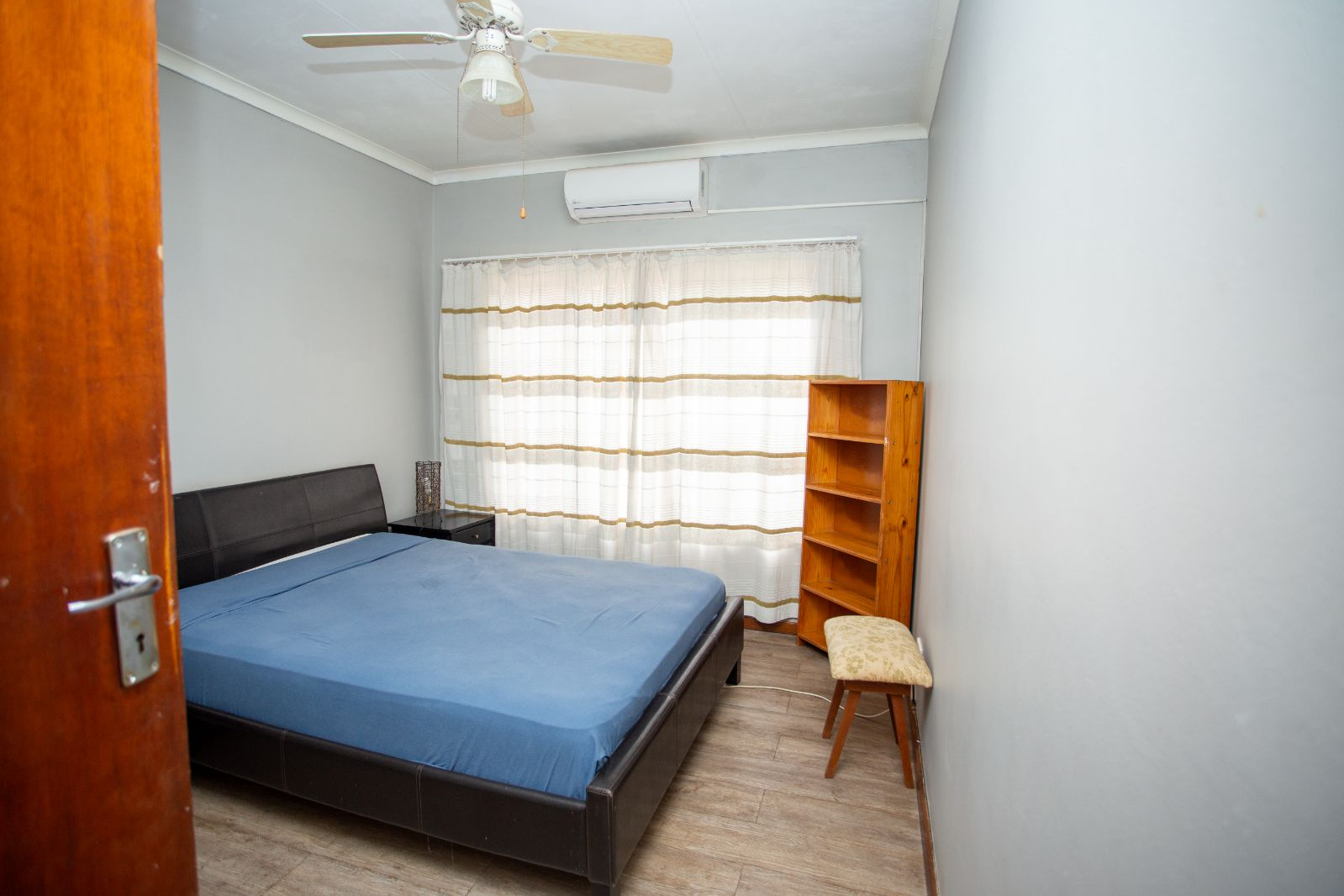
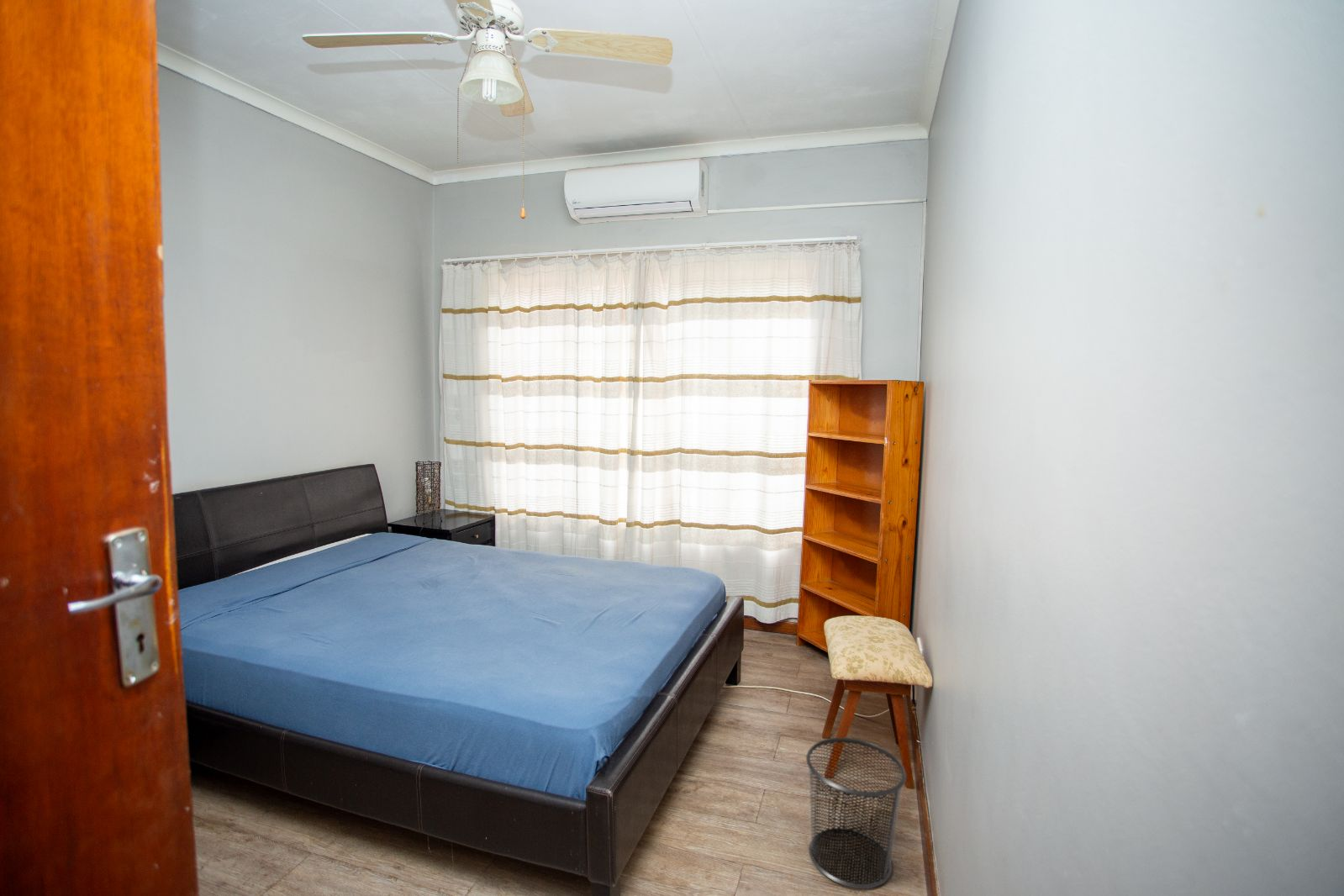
+ waste bin (852, 811)
